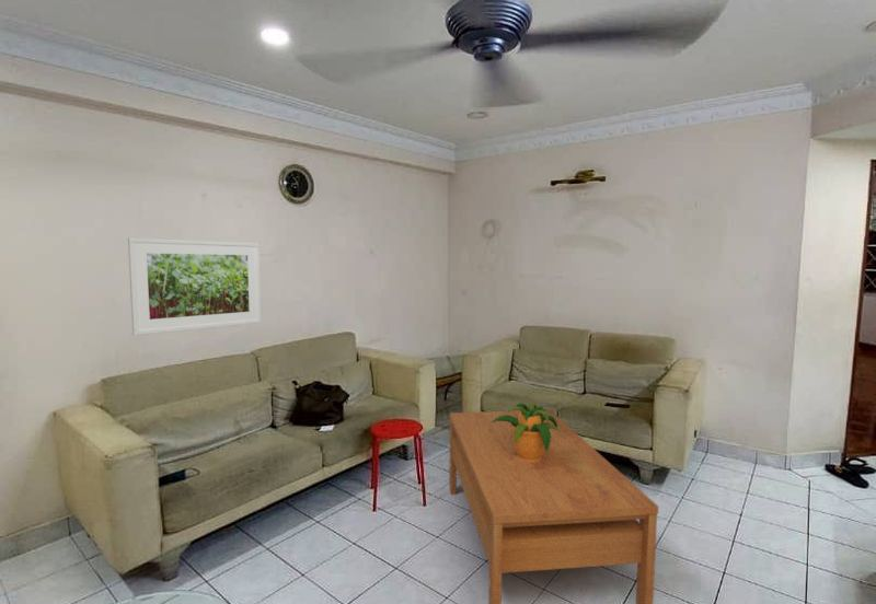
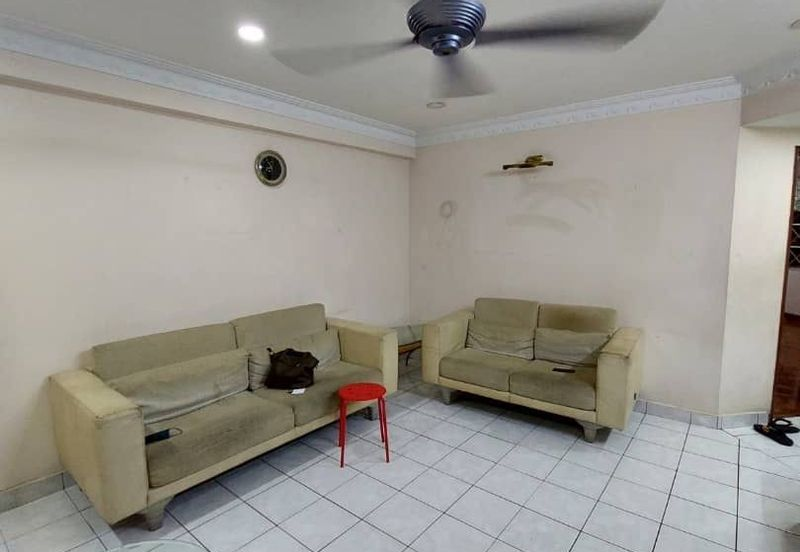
- potted plant (525, 428)
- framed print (201, 284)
- coffee table (528, 496)
